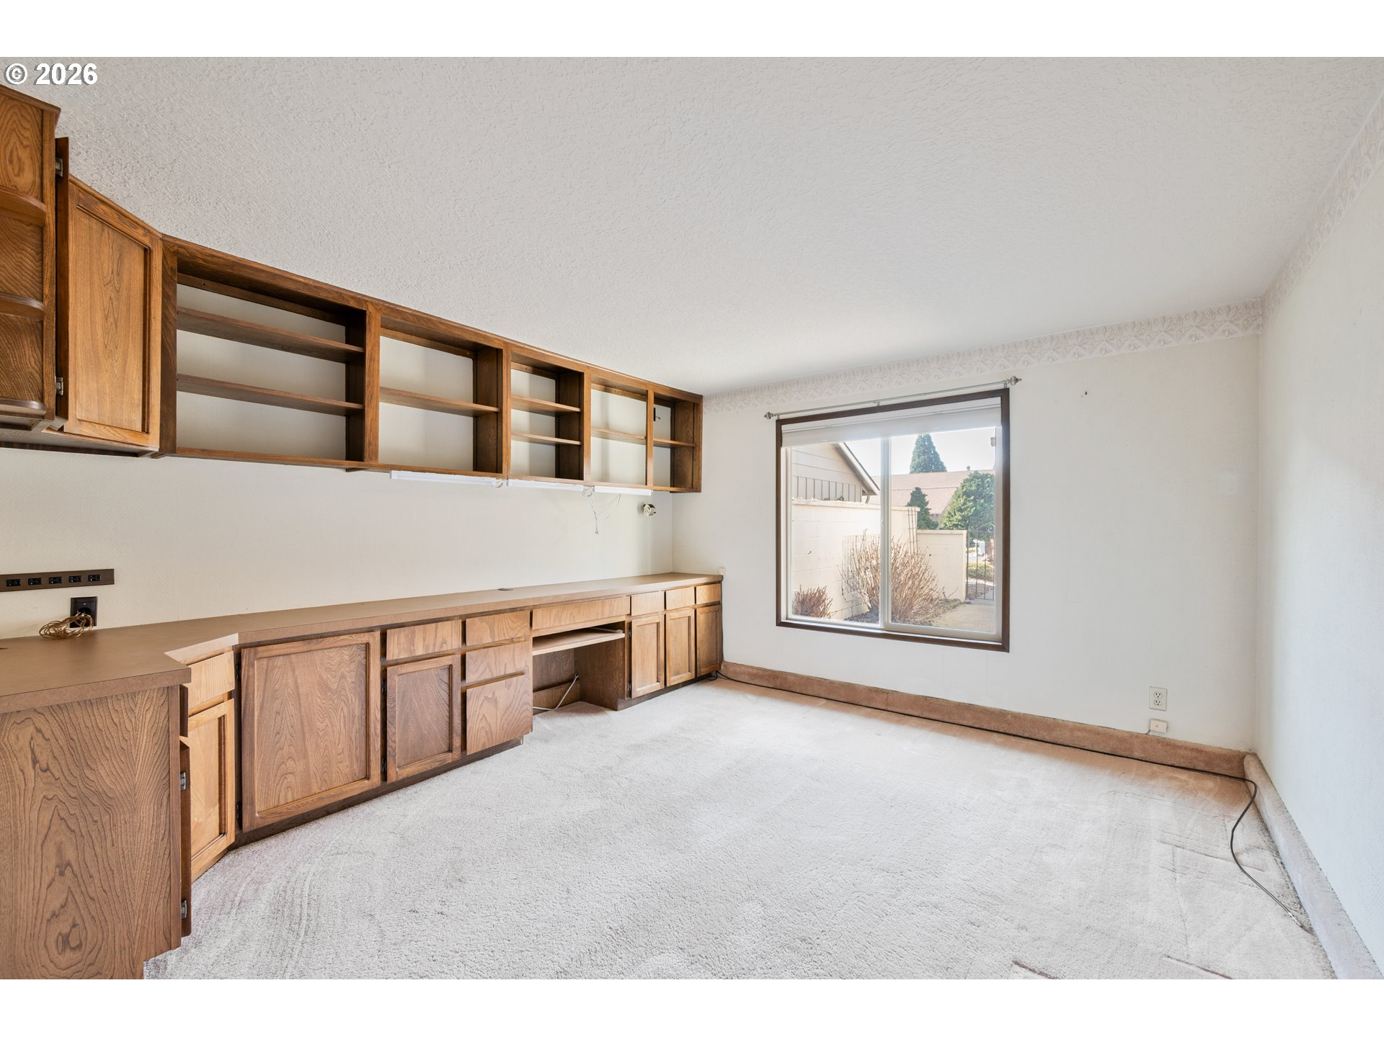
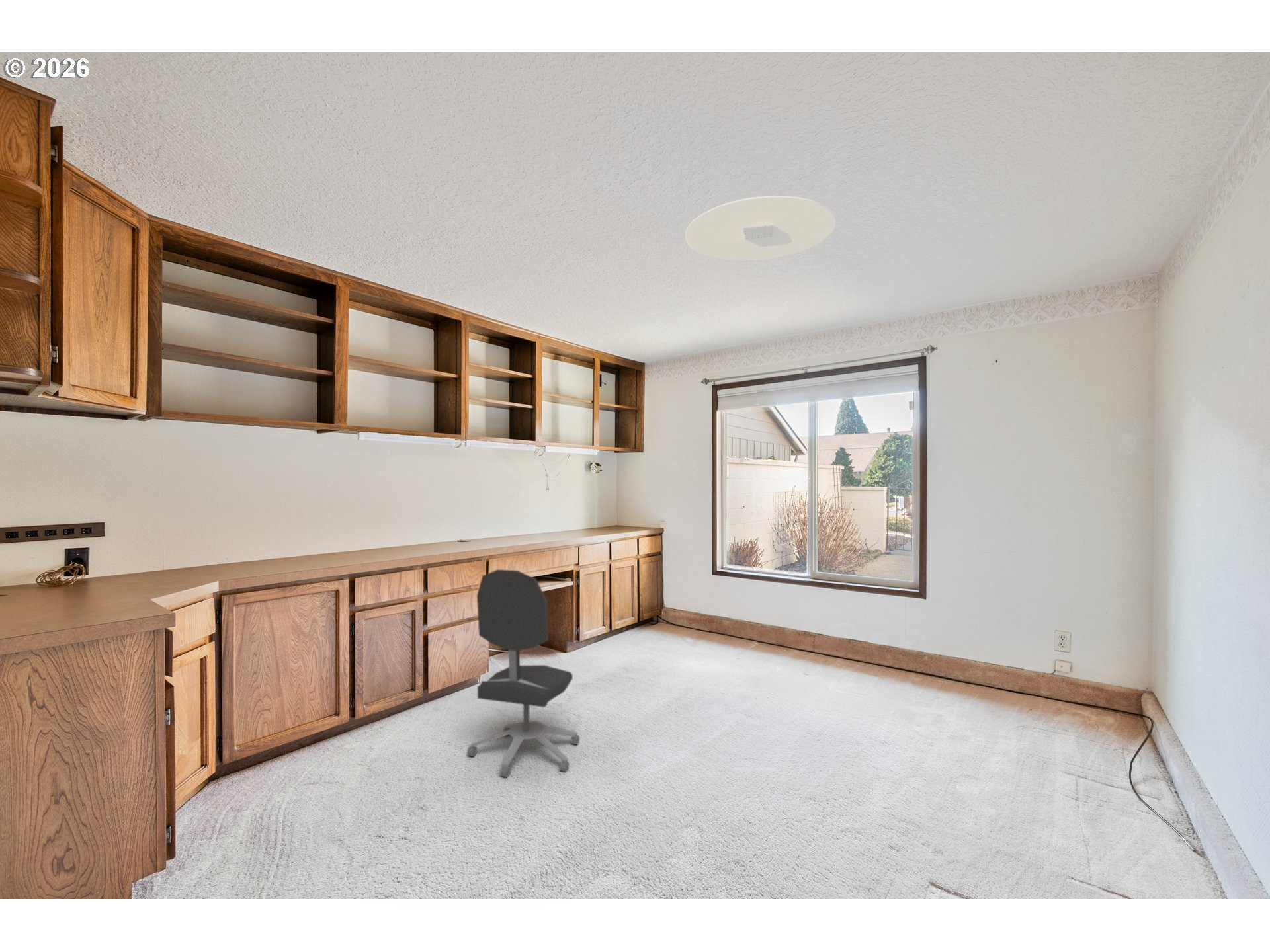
+ office chair (519, 659)
+ ceiling light (758, 225)
